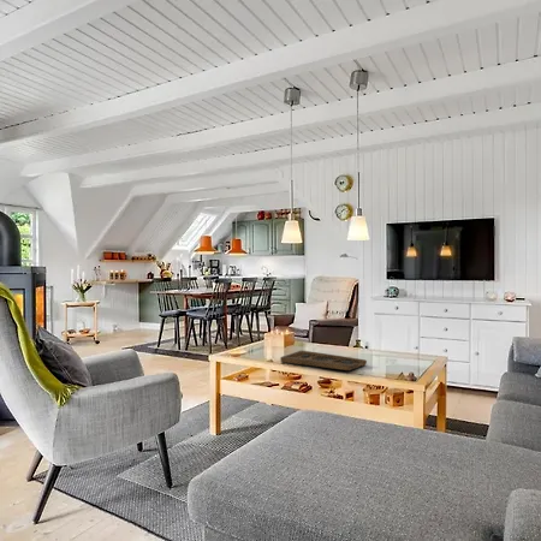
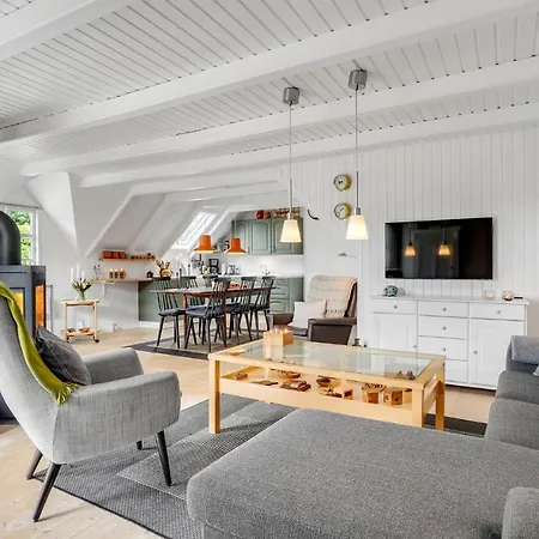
- decorative tray (322, 359)
